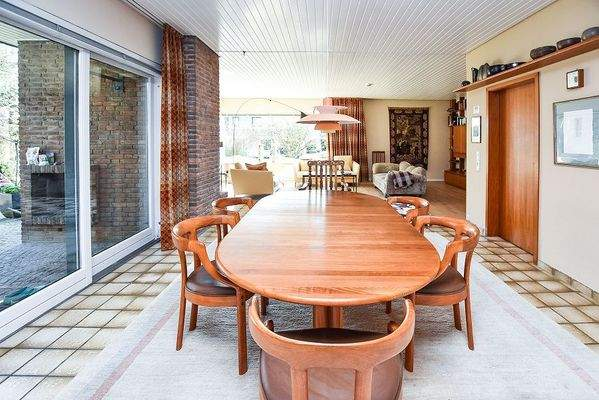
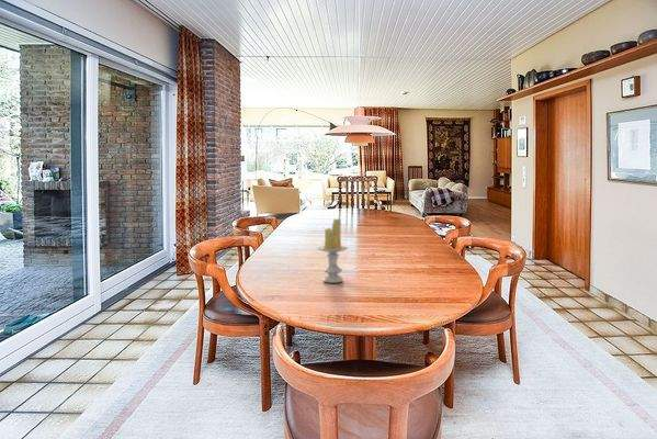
+ candle (332, 249)
